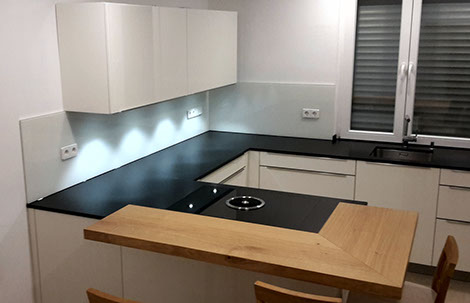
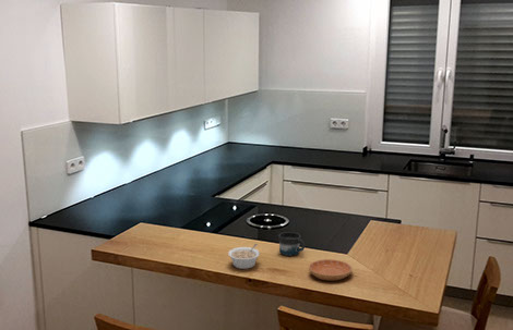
+ mug (291, 244)
+ legume (243, 257)
+ saucer (330, 270)
